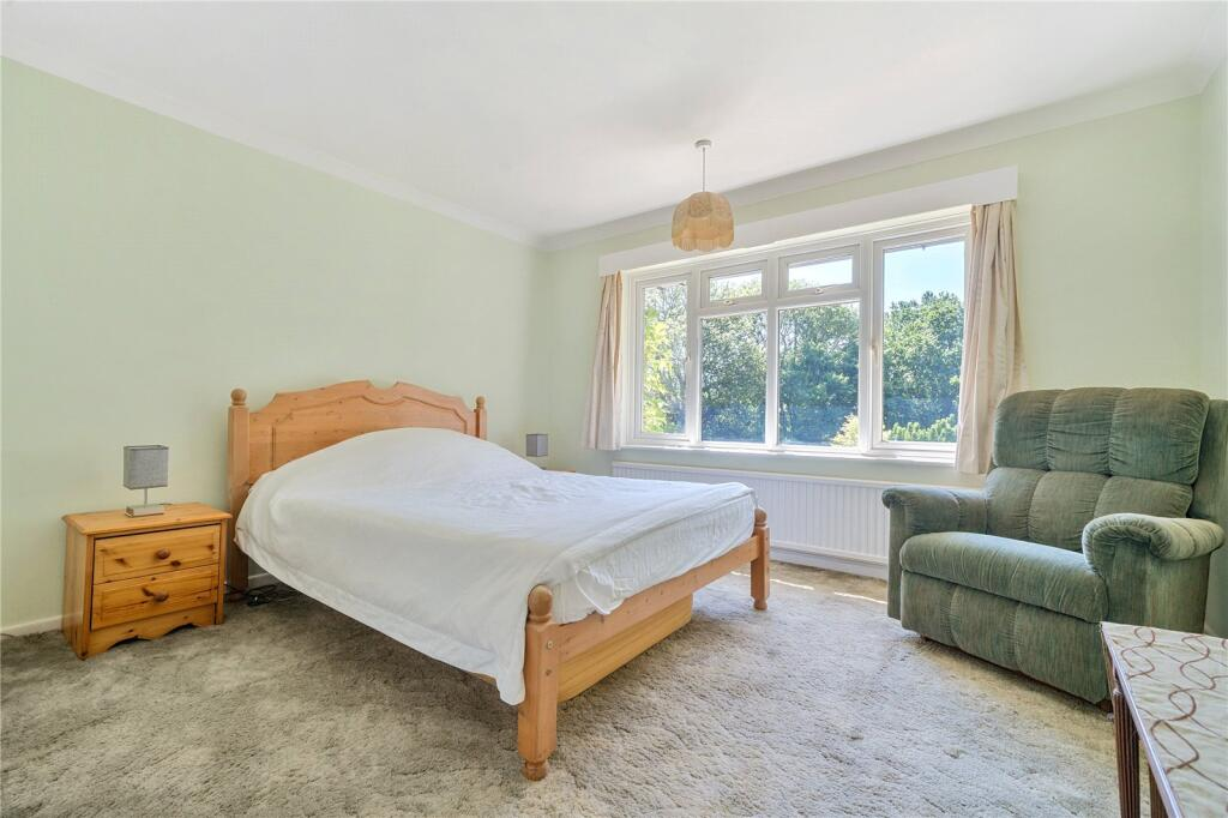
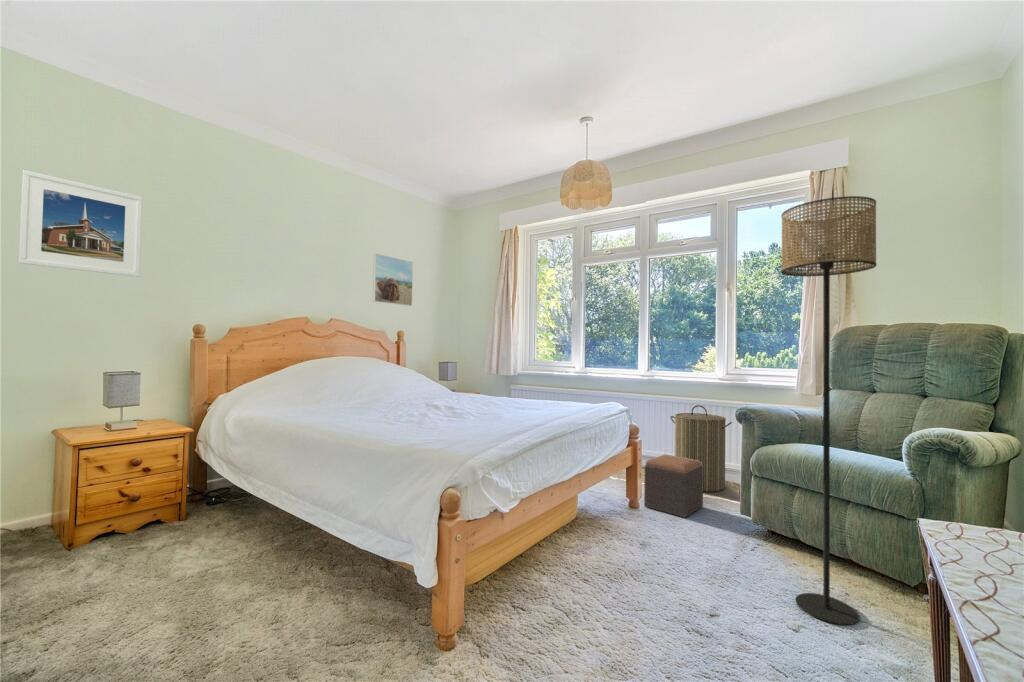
+ floor lamp (826, 407)
+ laundry hamper (699, 444)
+ footstool (673, 483)
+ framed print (393, 280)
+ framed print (85, 227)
